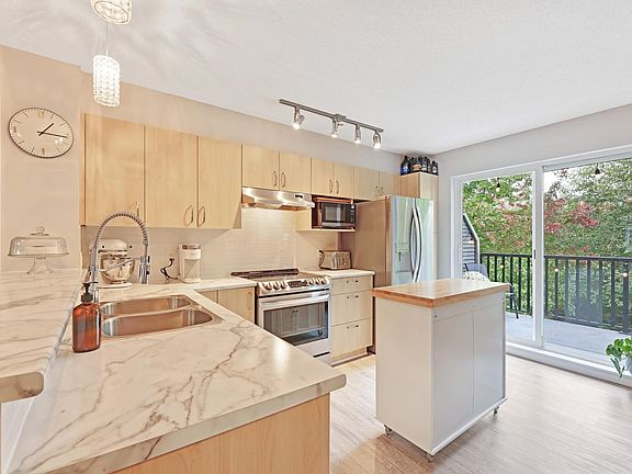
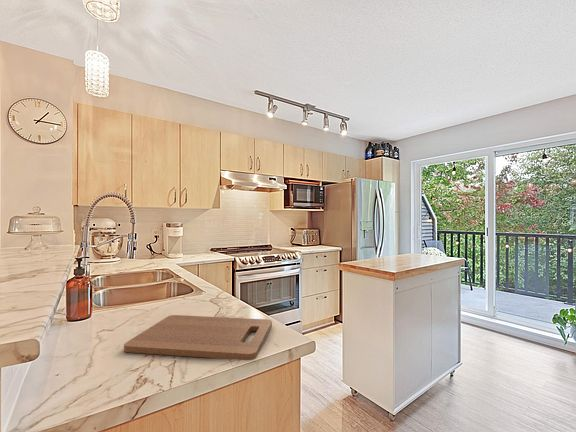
+ cutting board (205, 333)
